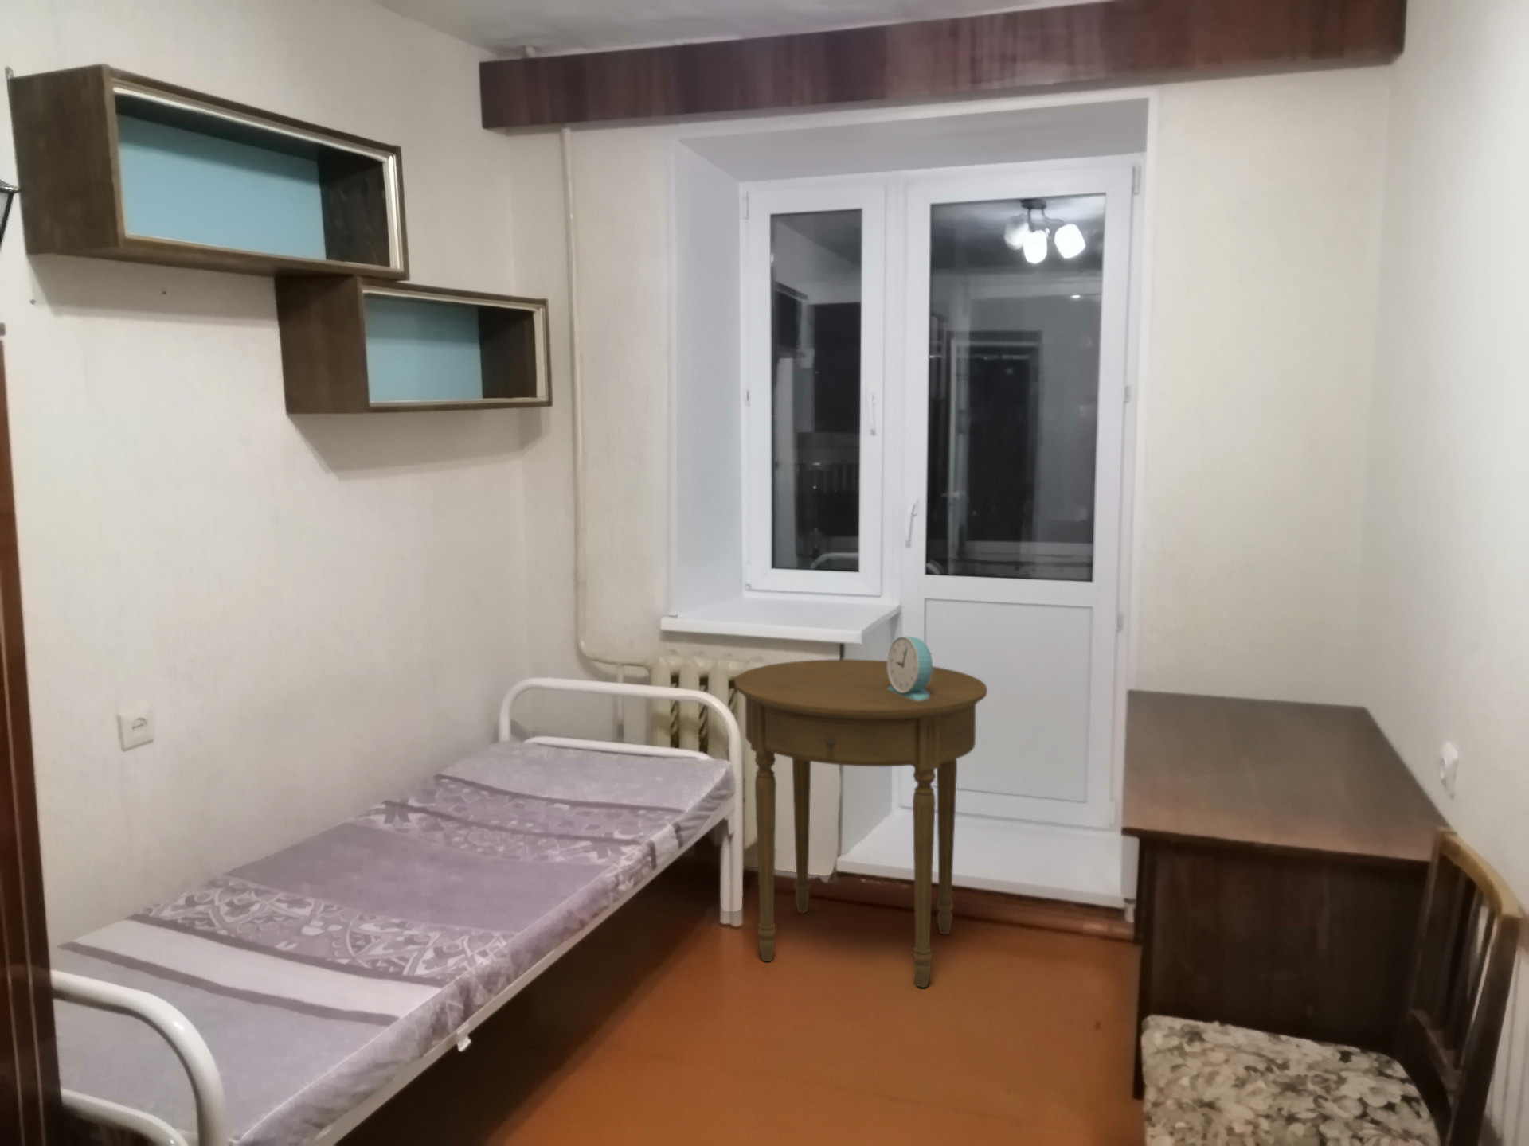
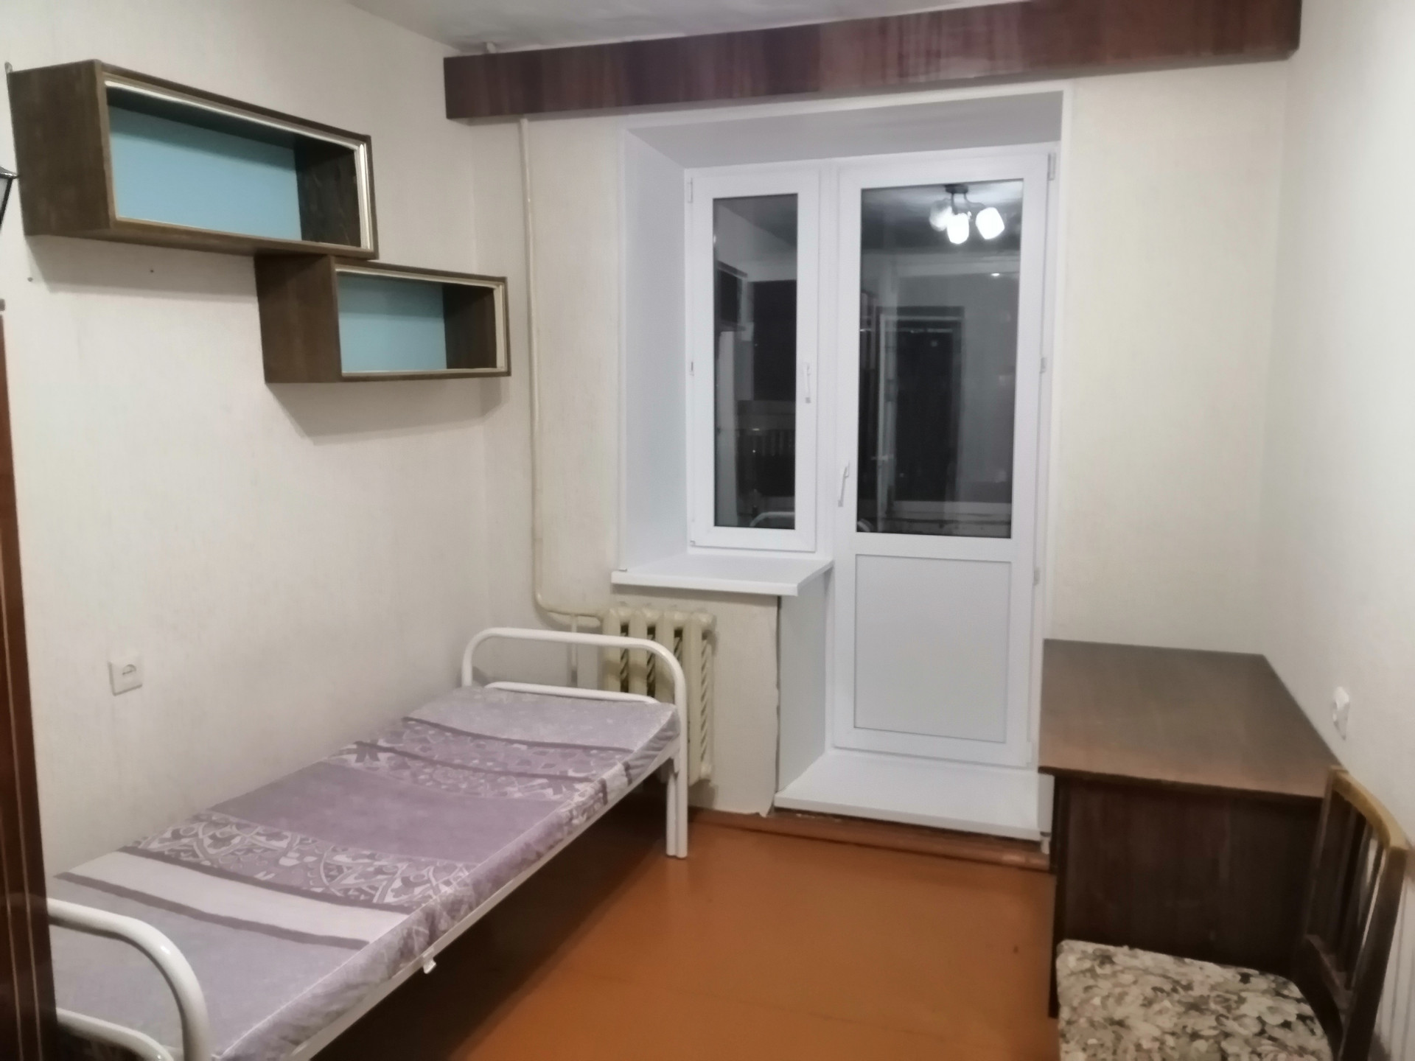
- side table (809, 816)
- alarm clock (913, 663)
